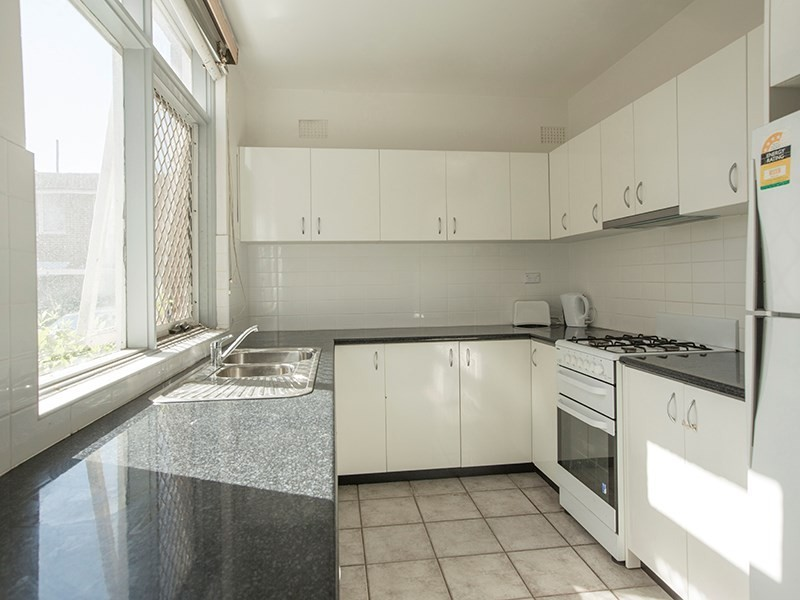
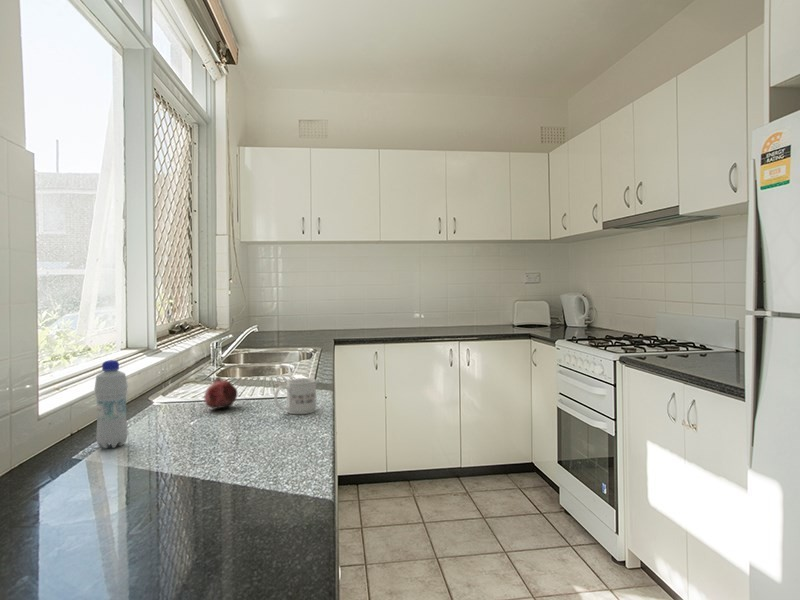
+ bottle (111, 402)
+ mug (295, 396)
+ fruit (221, 391)
